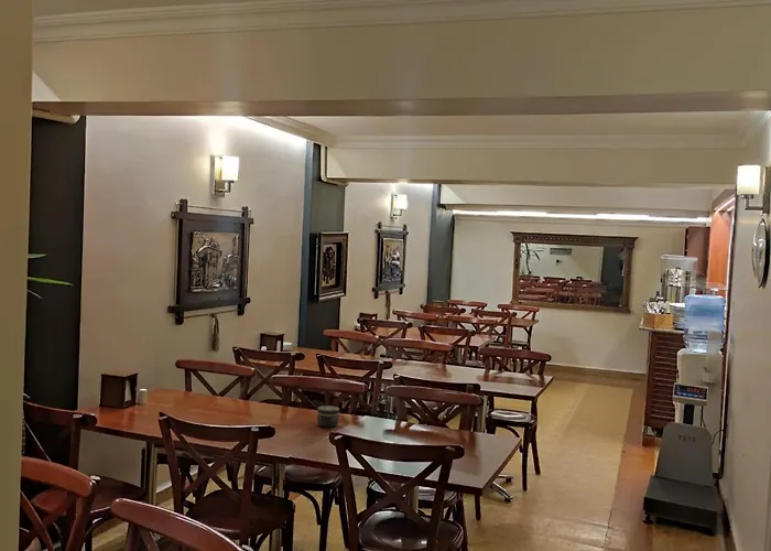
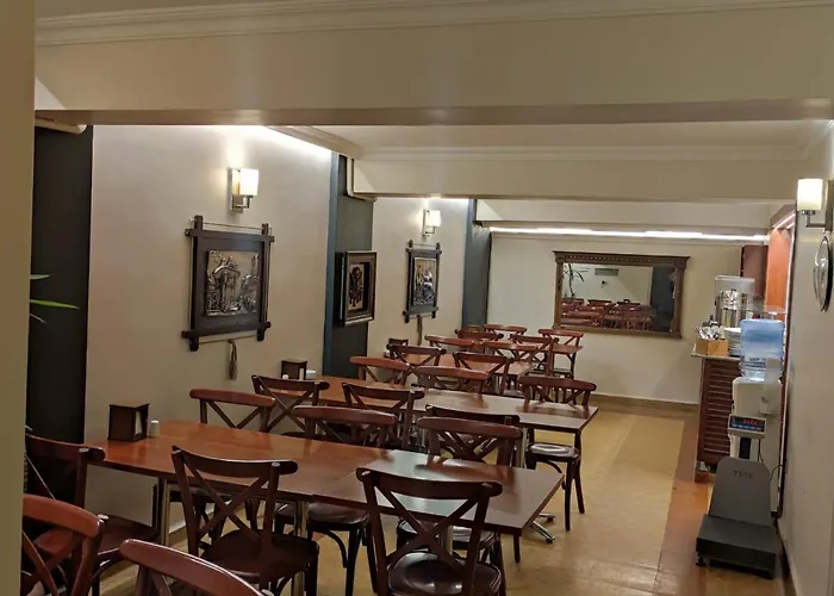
- jar (327, 415)
